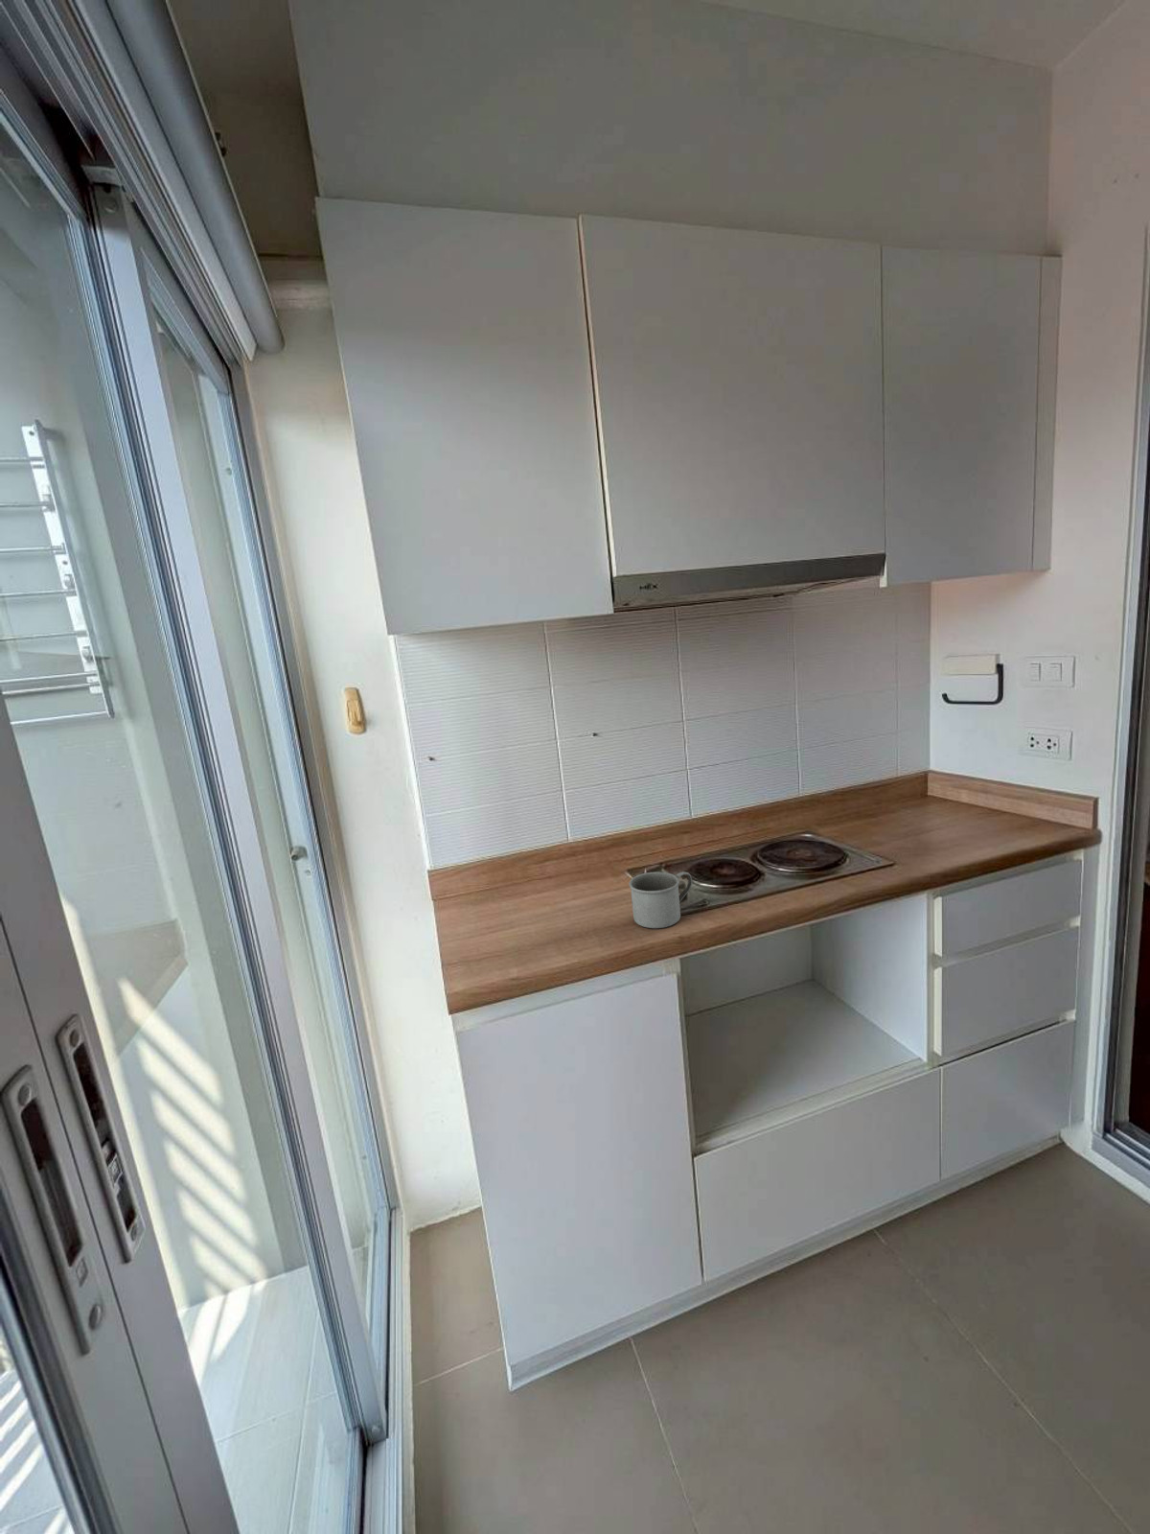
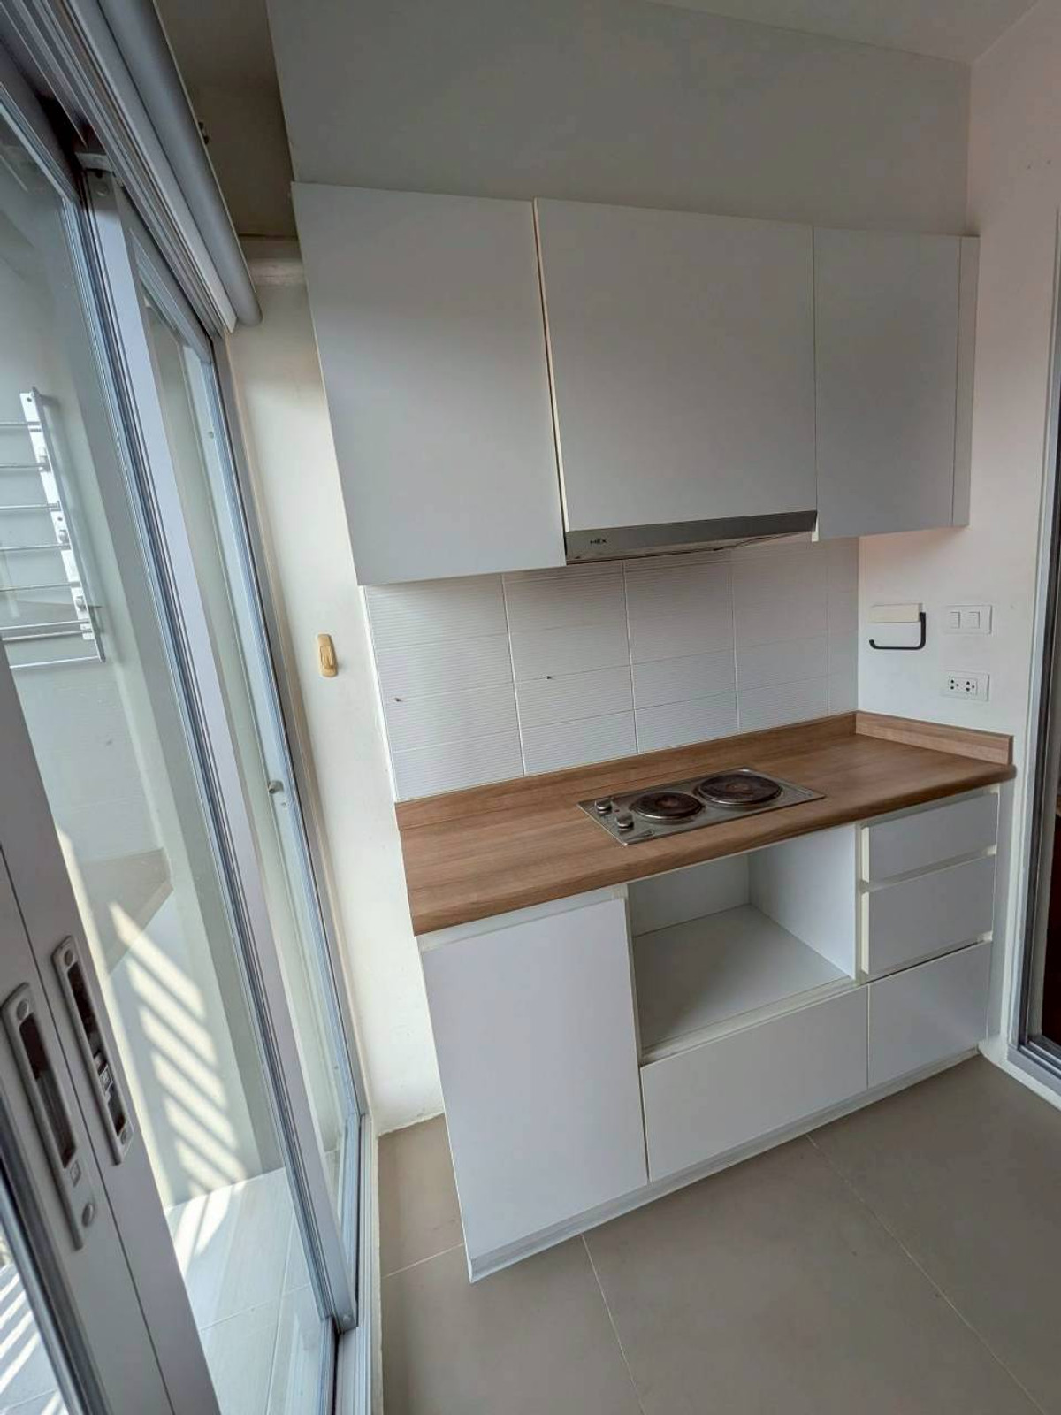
- mug (658, 897)
